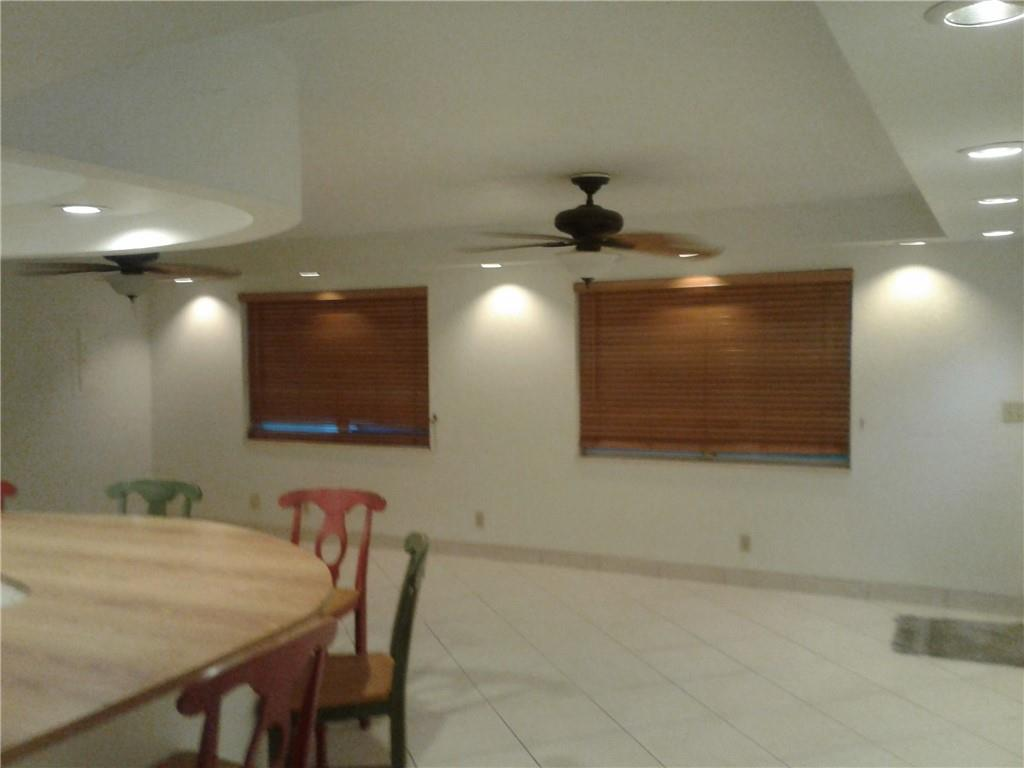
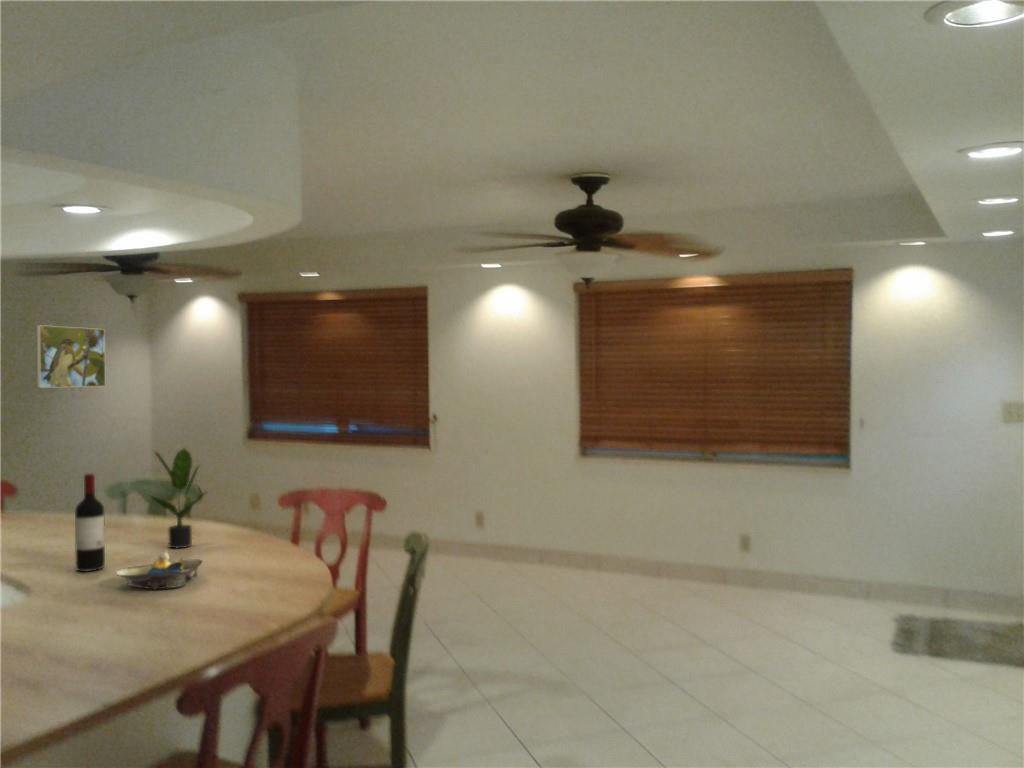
+ decorative bowl (171, 565)
+ potted plant (176, 495)
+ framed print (72, 357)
+ wine bottle (89, 521)
